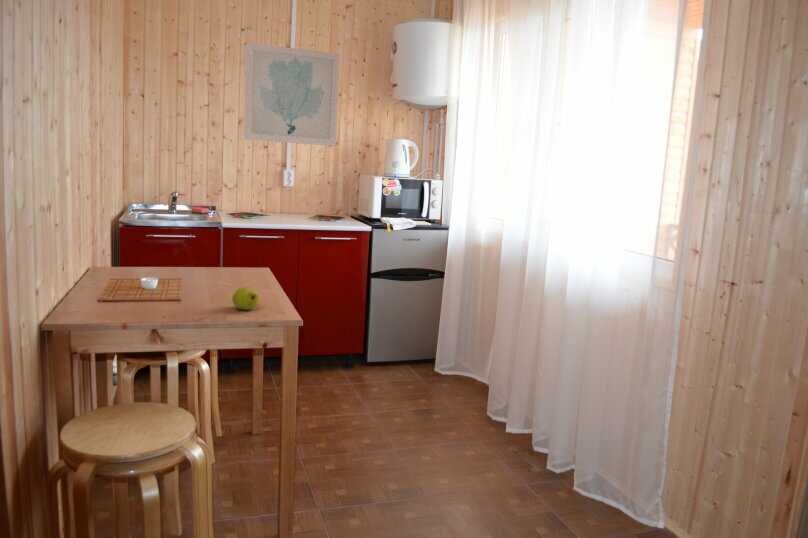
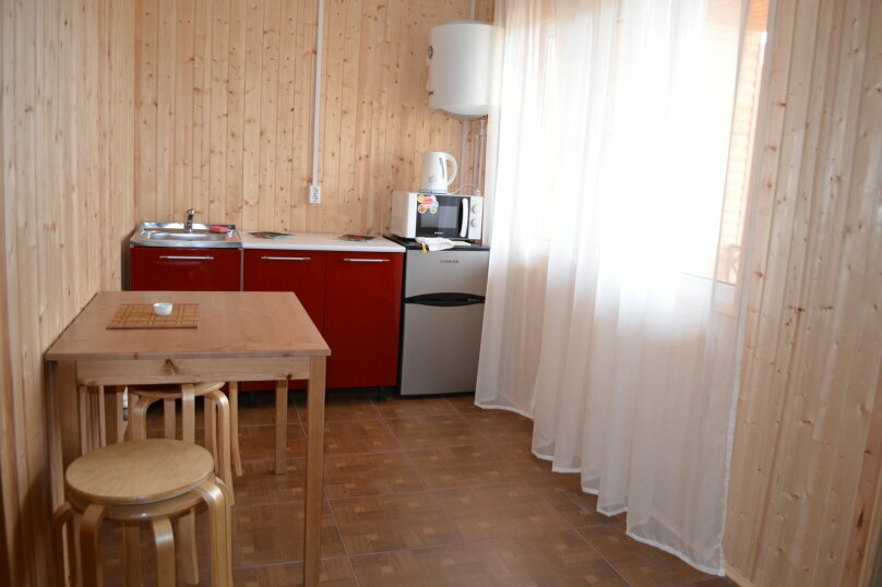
- fruit (245, 297)
- wall art (292, 96)
